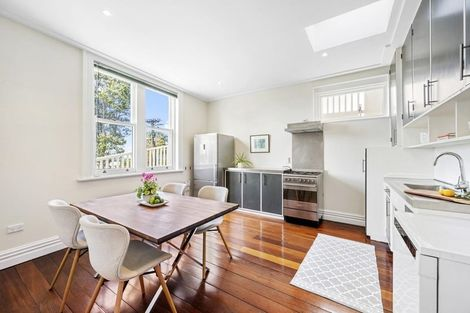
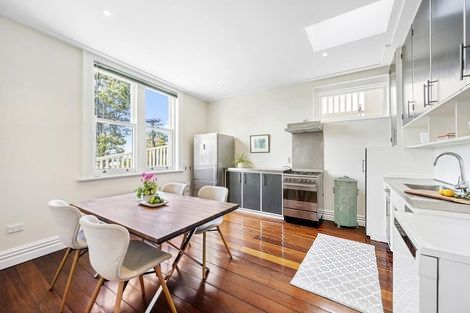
+ trash can (345, 200)
